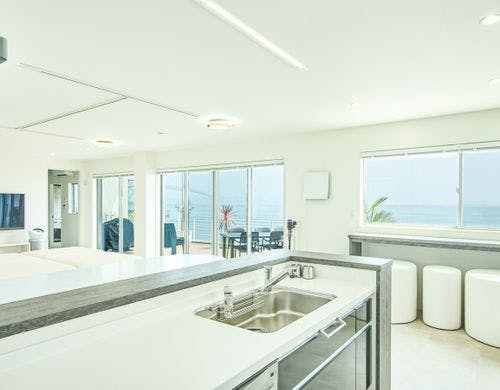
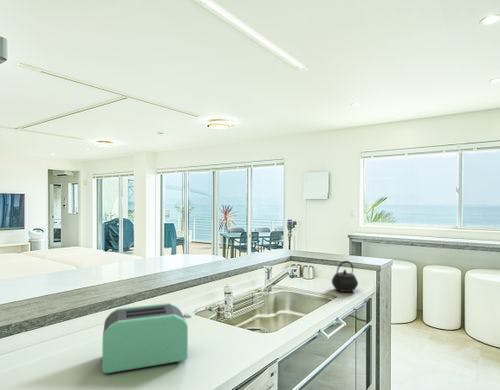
+ kettle (343, 275)
+ toaster (145, 335)
